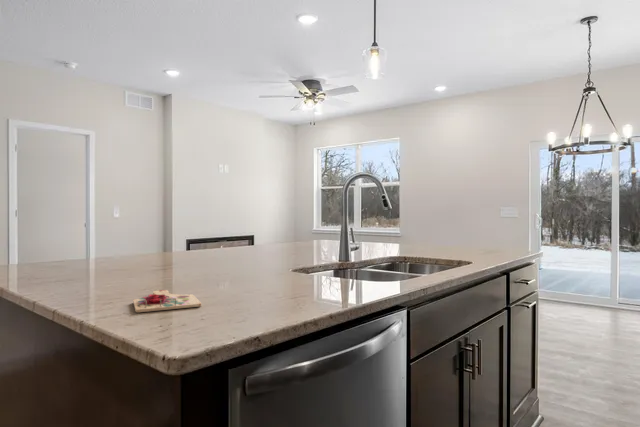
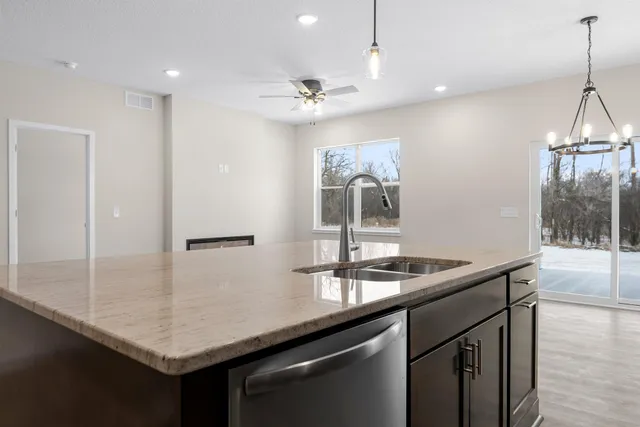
- cutting board (164, 295)
